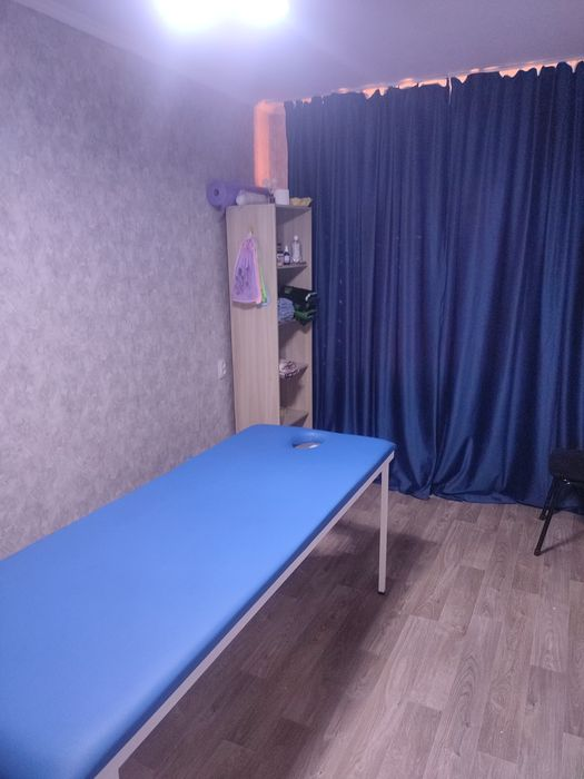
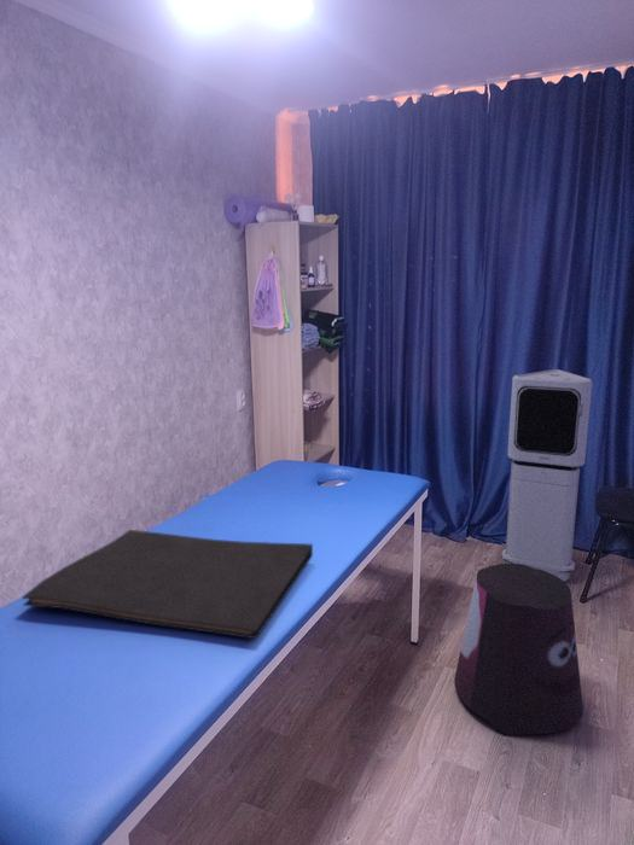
+ air purifier (545, 472)
+ hand towel (179, 575)
+ stool (519, 639)
